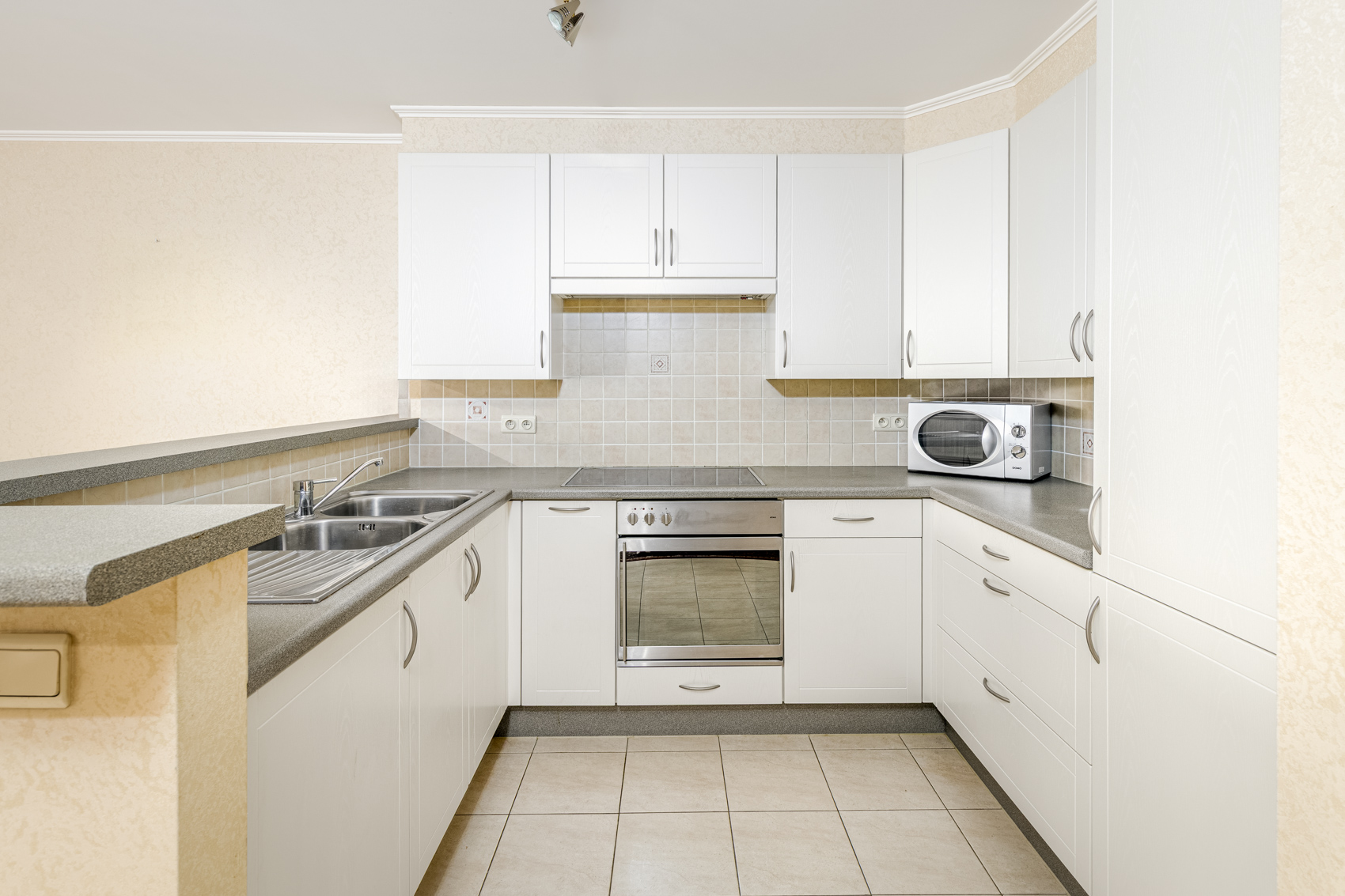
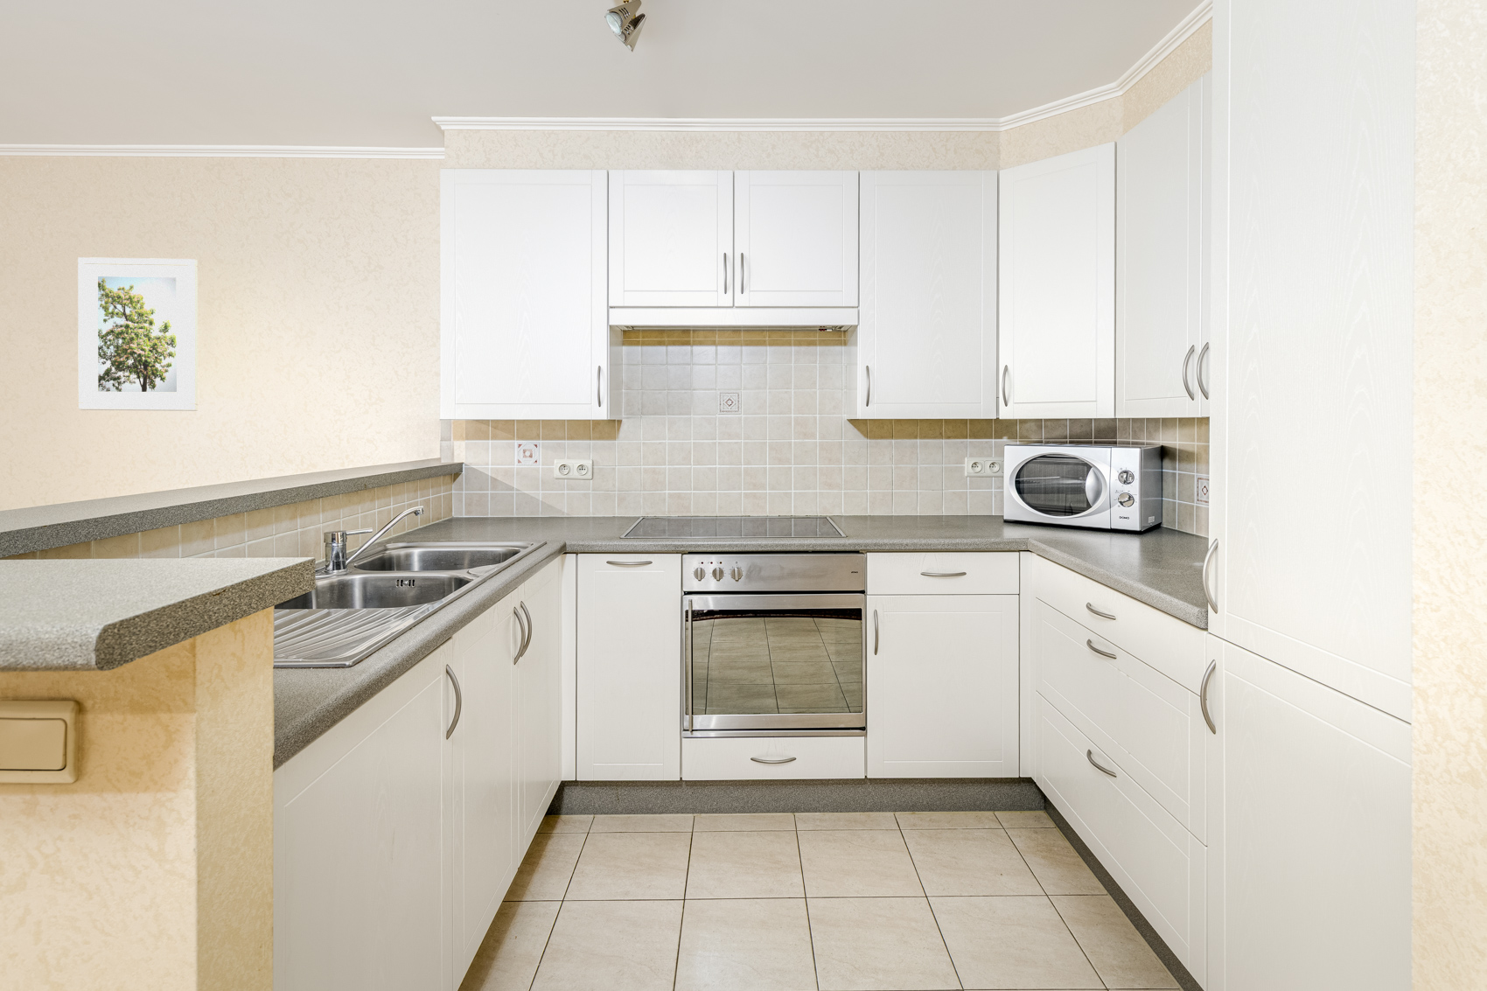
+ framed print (138, 334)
